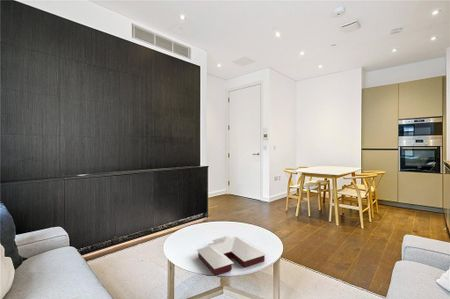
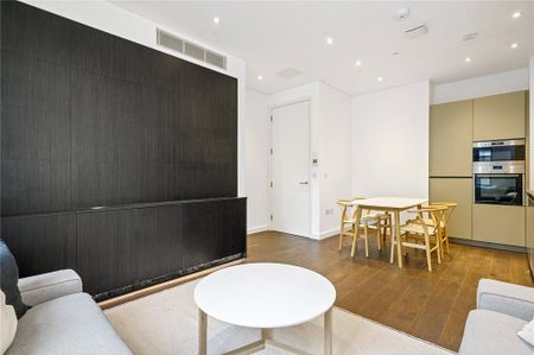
- books (227, 248)
